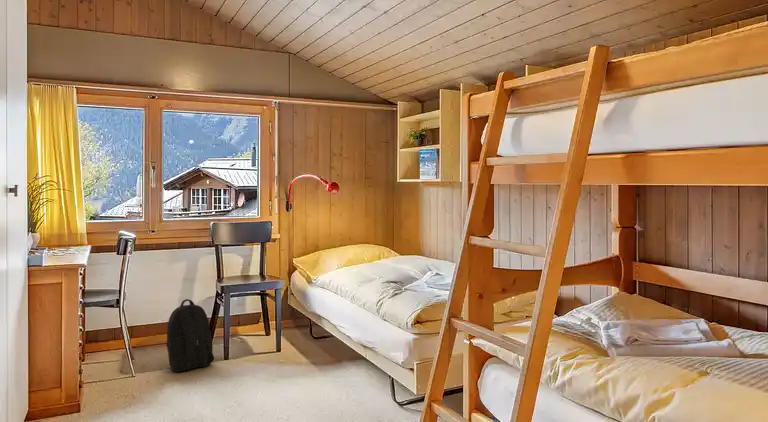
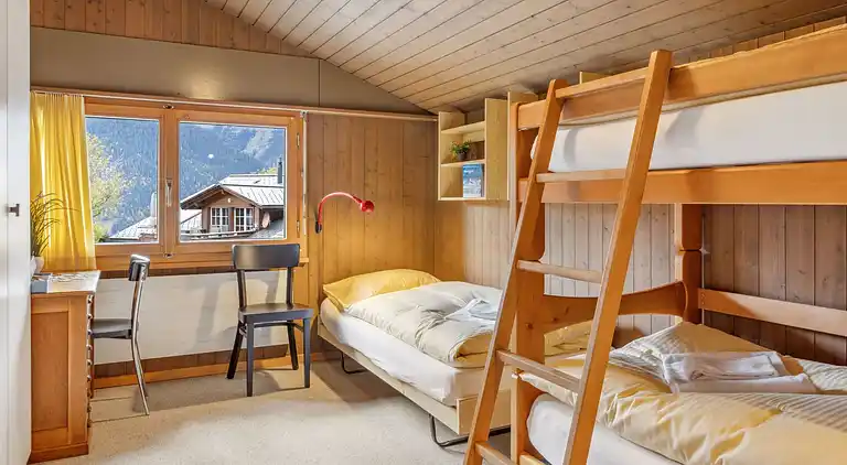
- backpack (188, 333)
